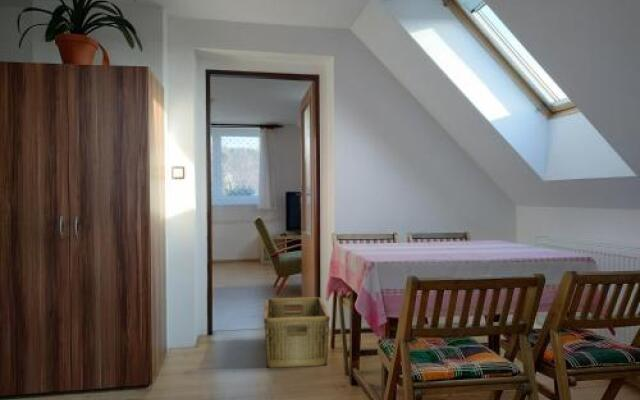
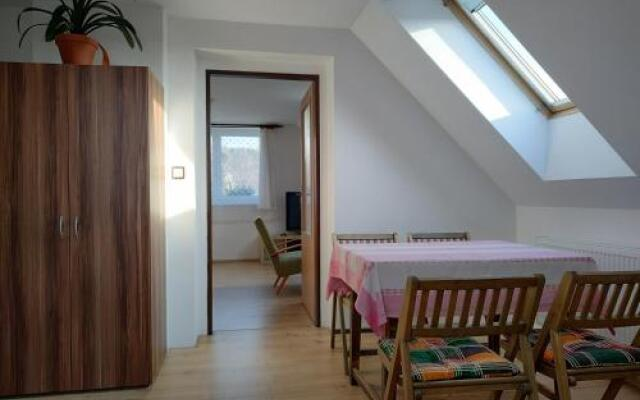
- hamper (295, 329)
